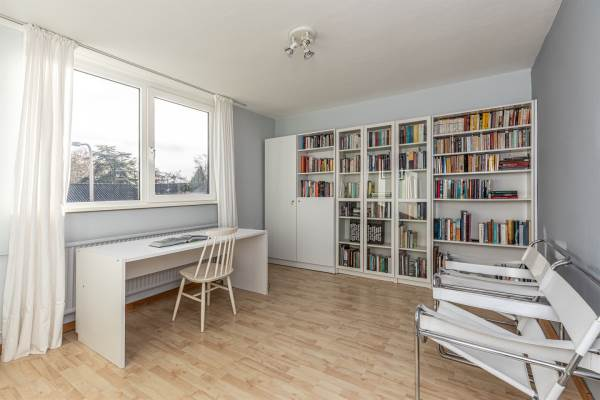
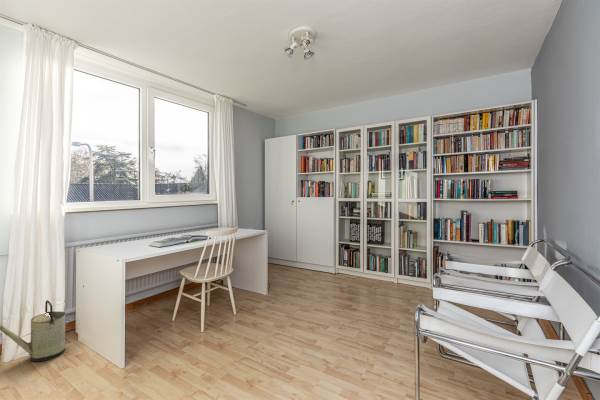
+ watering can (32, 332)
